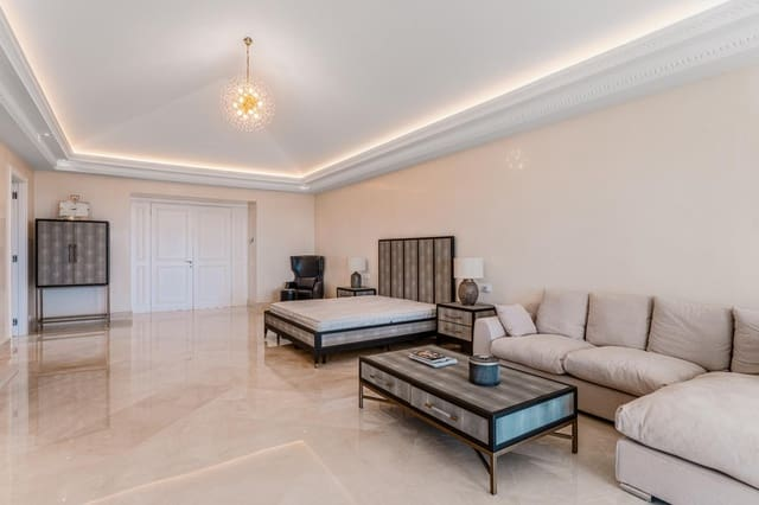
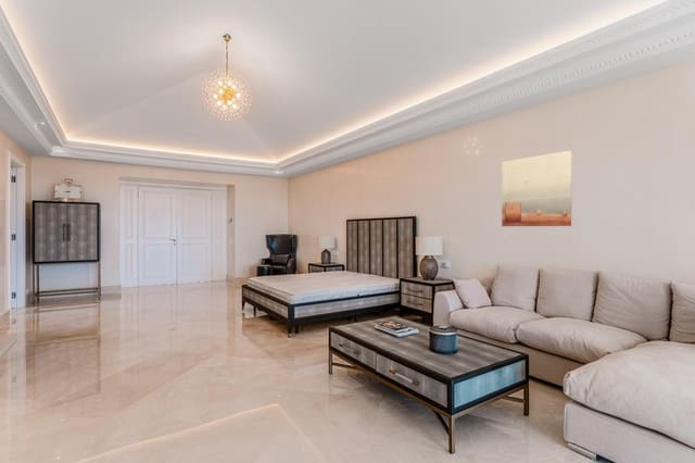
+ wall art (533, 191)
